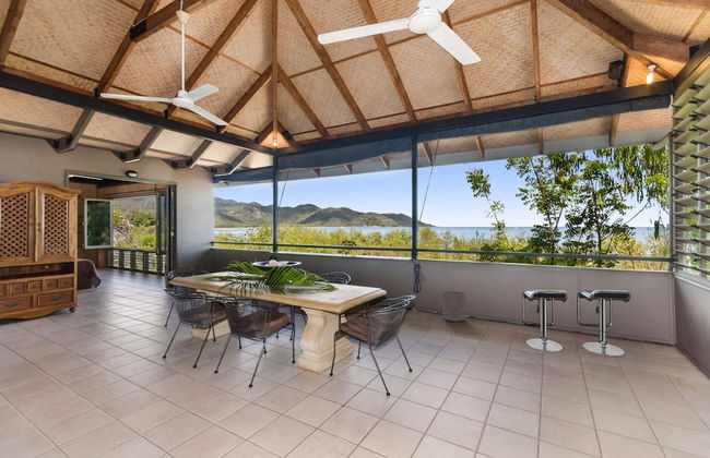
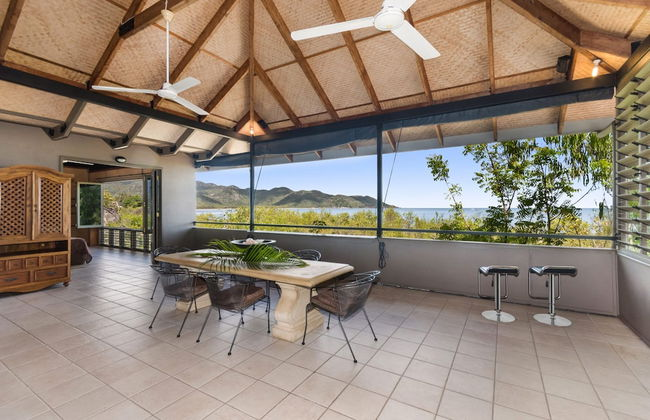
- waste bin (453, 305)
